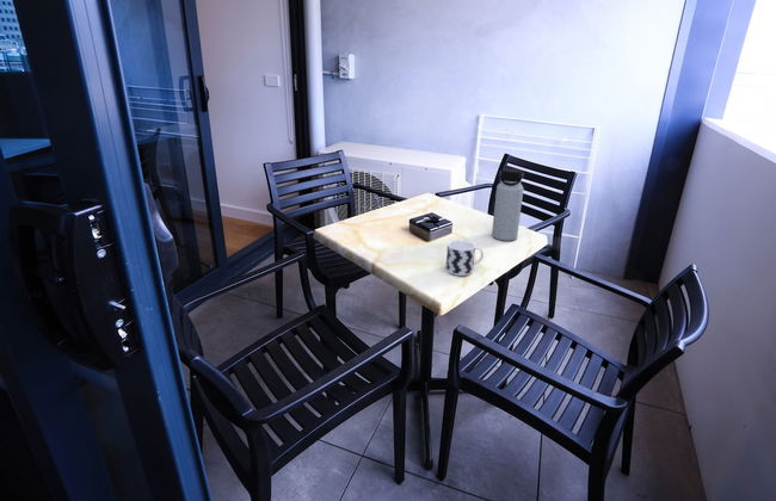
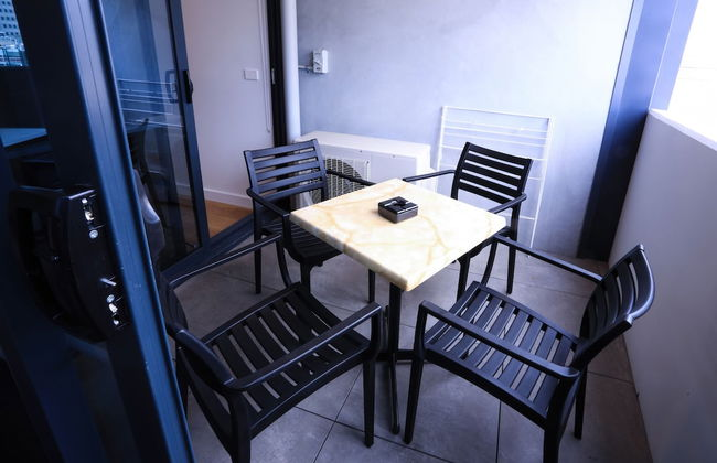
- cup (464, 258)
- water bottle (507, 204)
